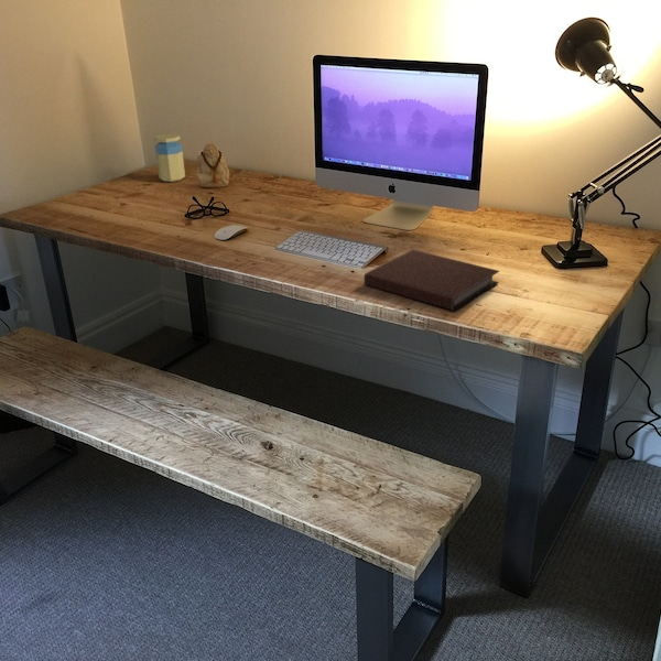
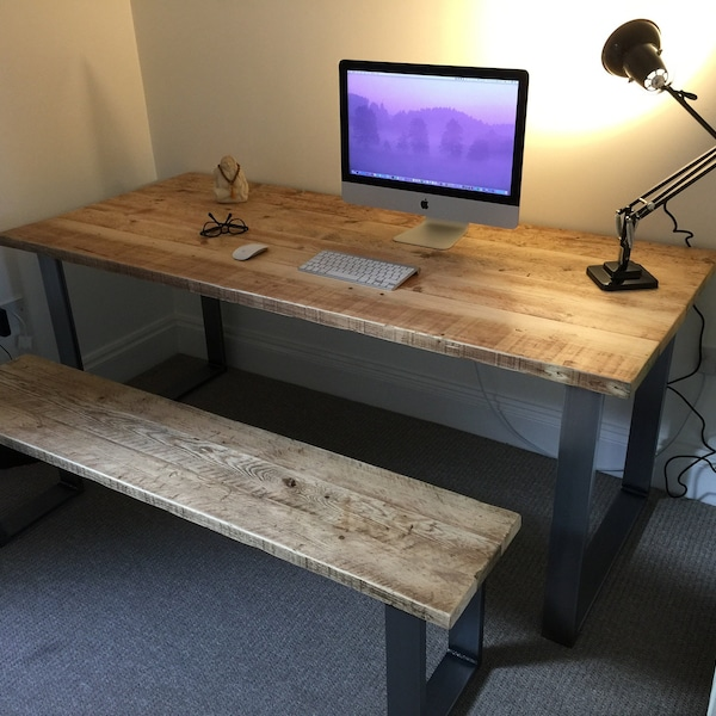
- notebook (431, 278)
- jar (170, 158)
